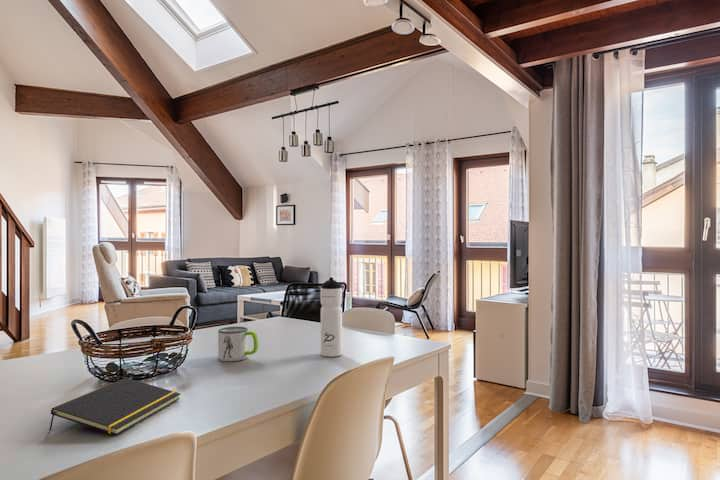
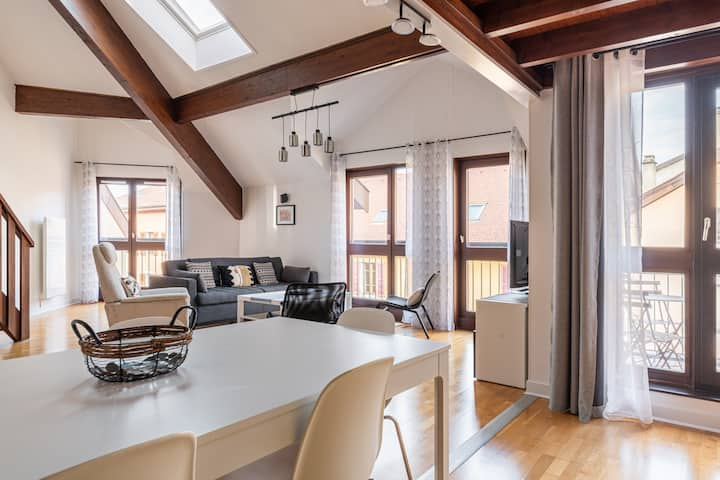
- notepad (121, 403)
- water bottle (331, 315)
- mug (238, 343)
